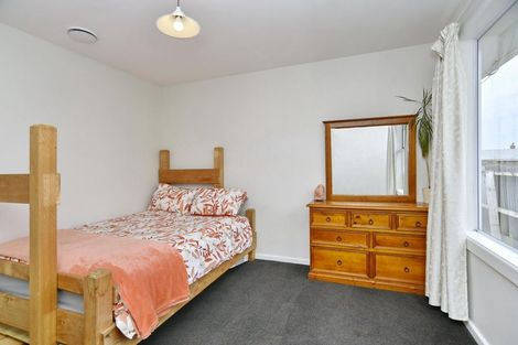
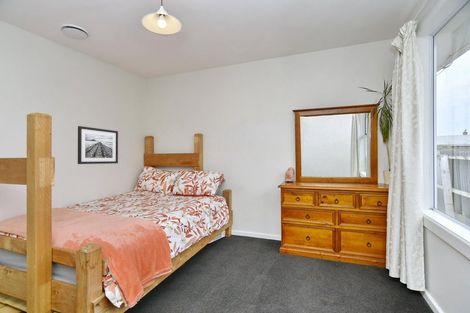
+ wall art (99, 146)
